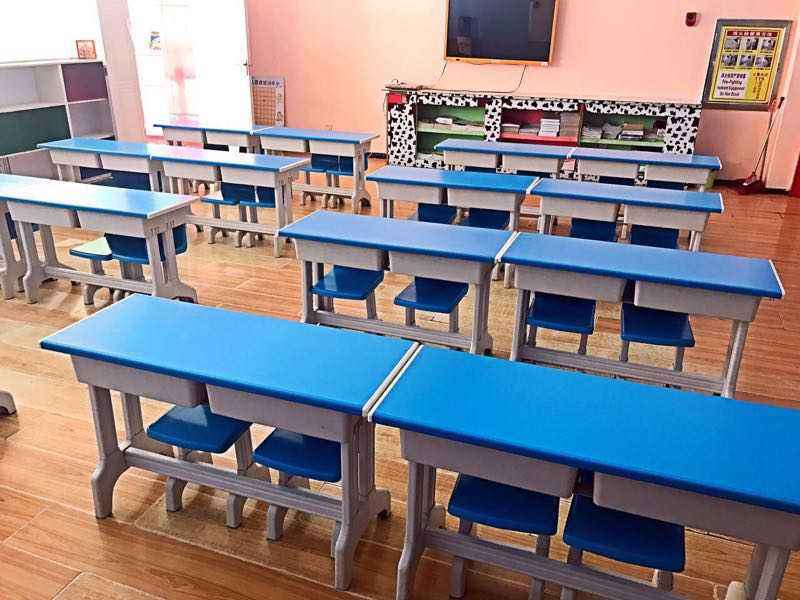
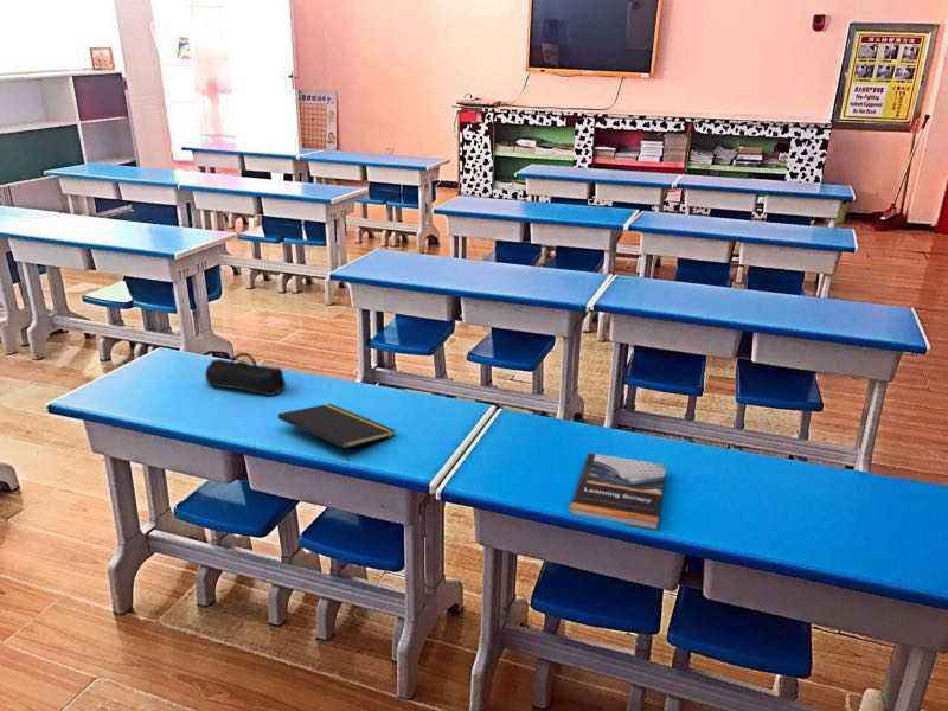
+ notepad (337, 424)
+ book (619, 488)
+ pencil case (243, 370)
